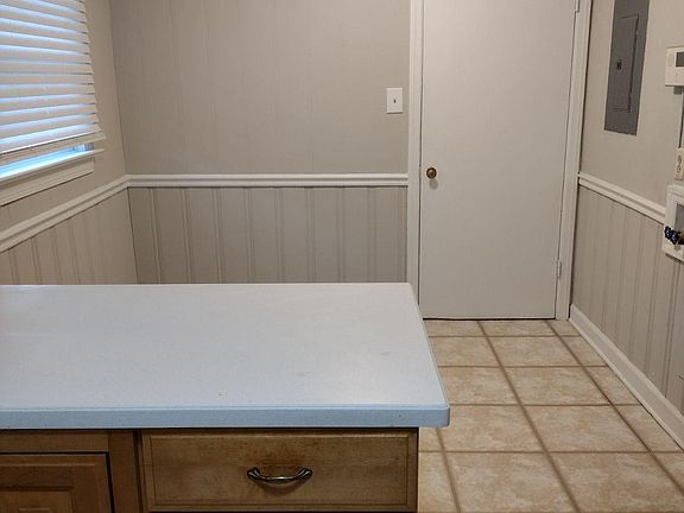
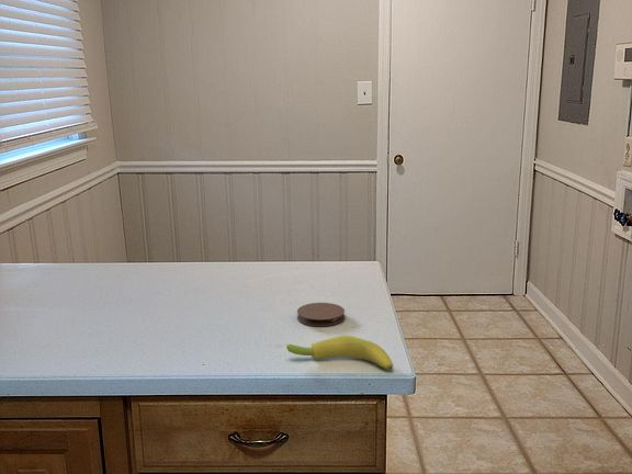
+ coaster (320, 314)
+ banana (342, 350)
